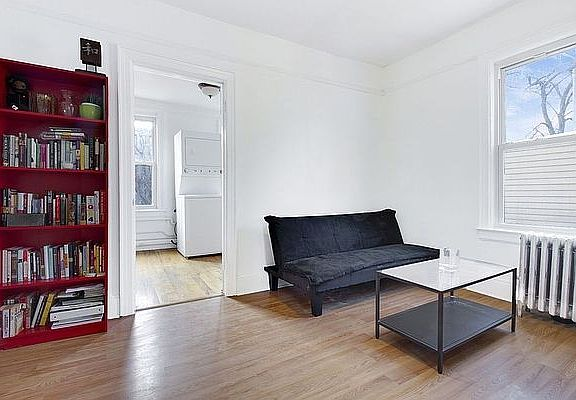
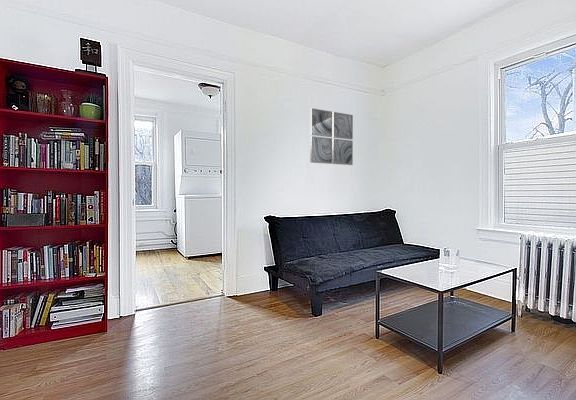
+ wall art (331, 138)
